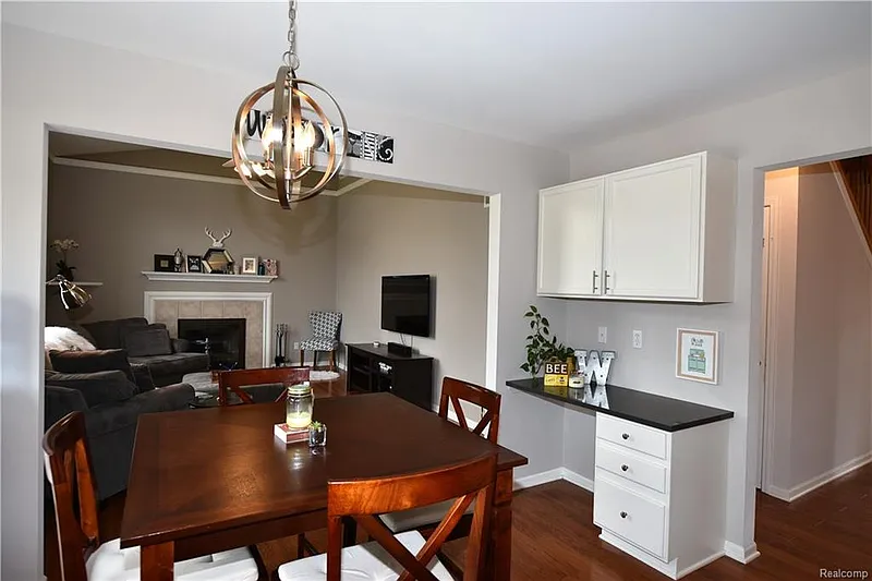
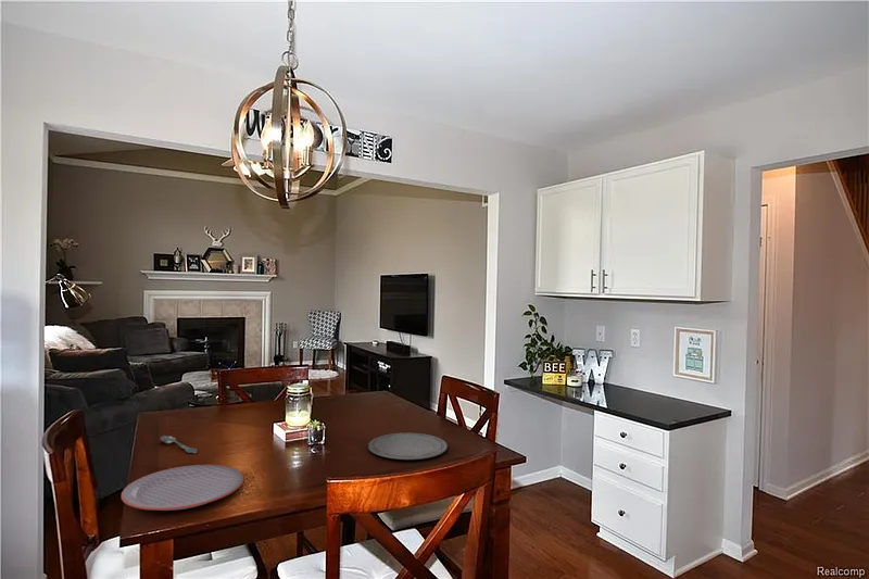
+ spoon (178, 443)
+ plate (185, 488)
+ plate (407, 446)
